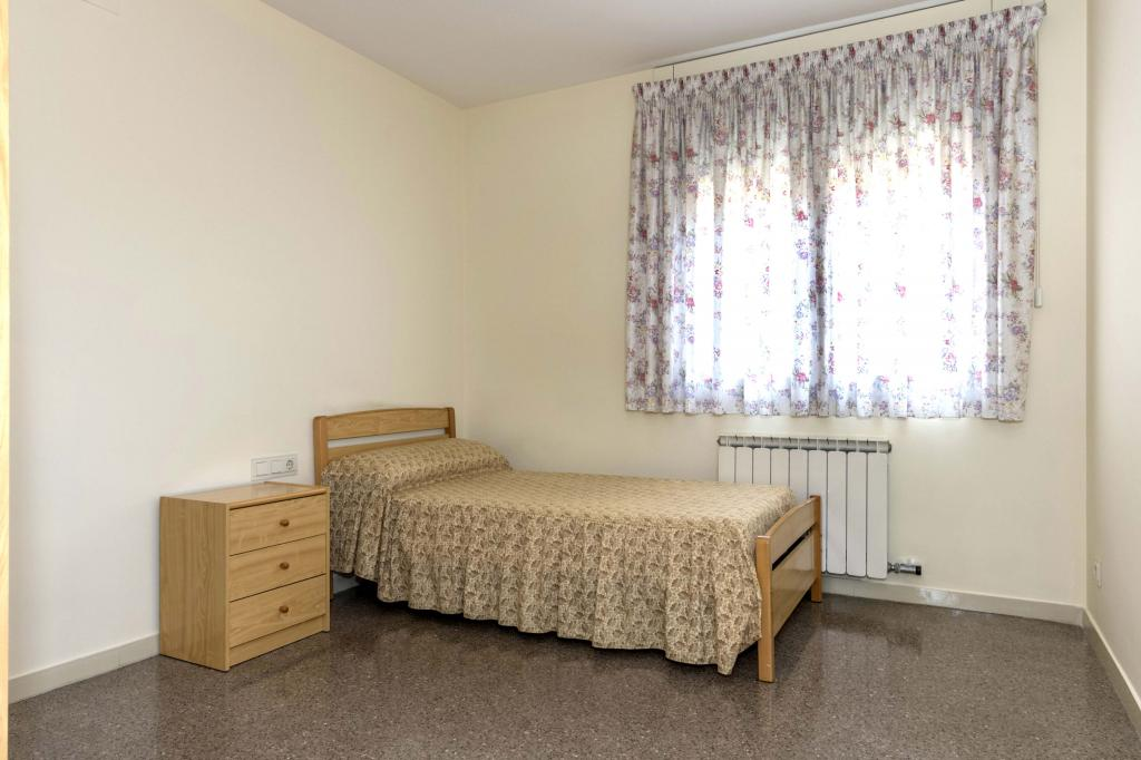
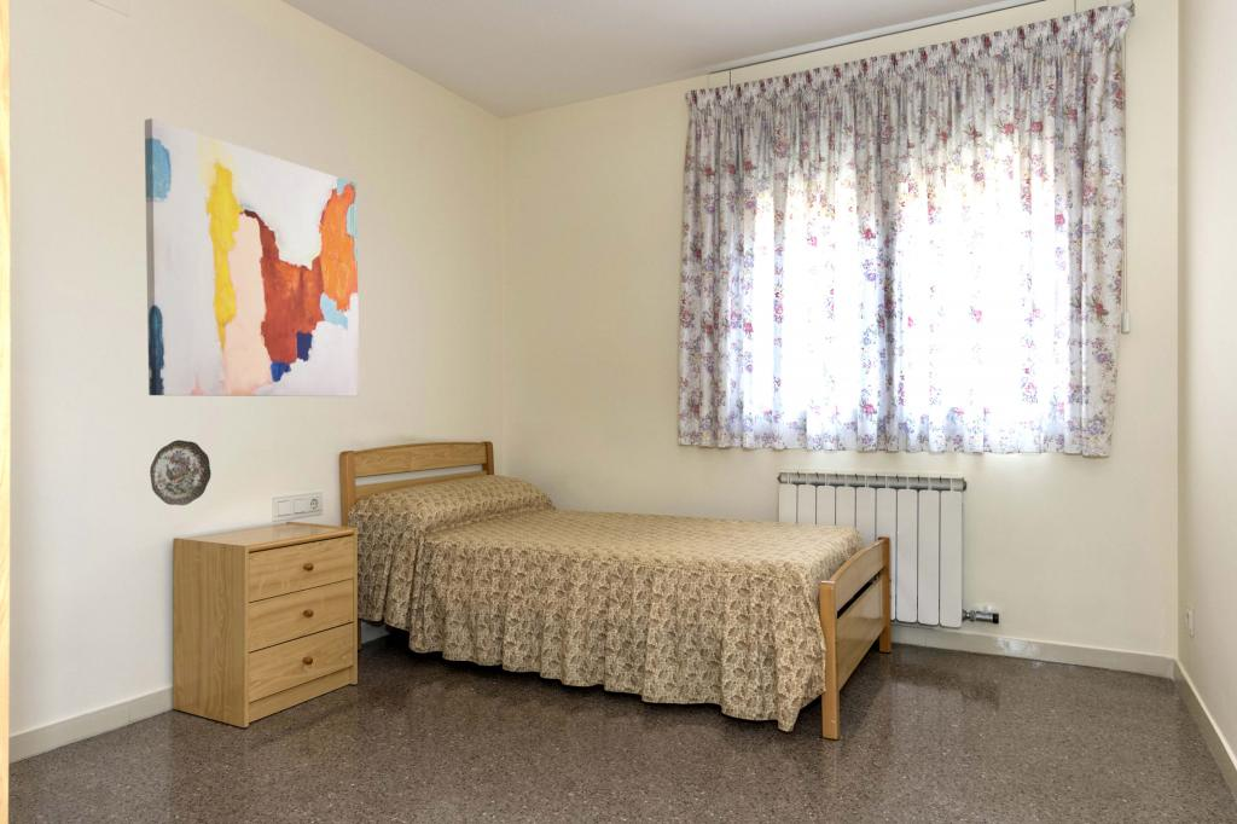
+ decorative plate (179, 472)
+ wall art (265, 275)
